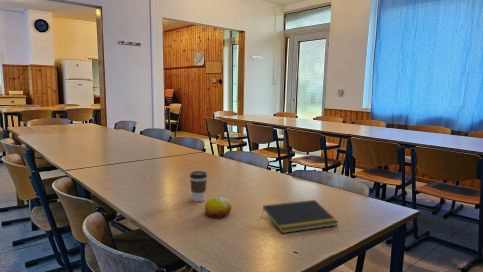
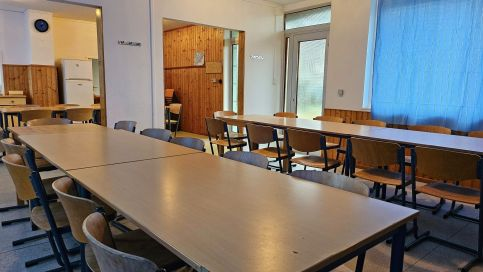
- coffee cup (198, 186)
- notepad (299, 215)
- fruit (218, 205)
